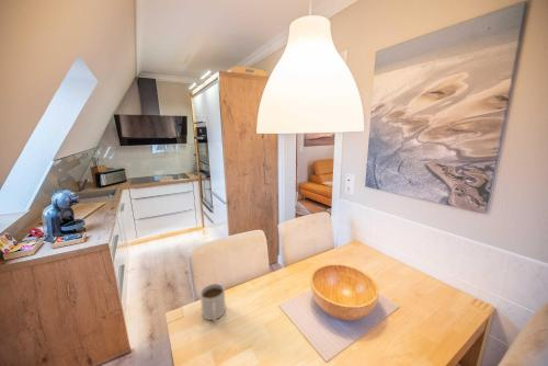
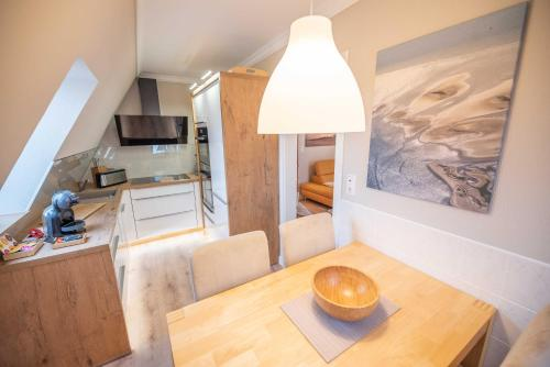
- mug (213, 305)
